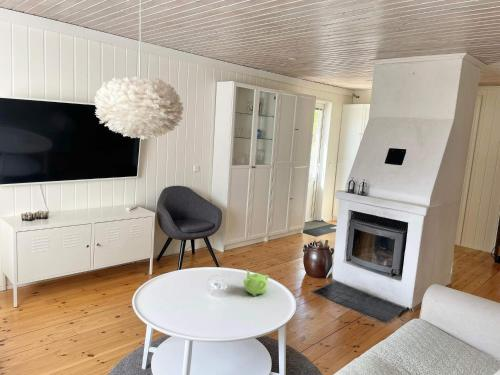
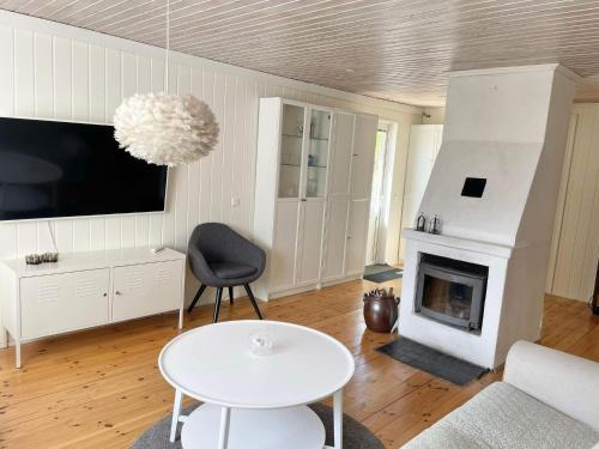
- teapot (255, 282)
